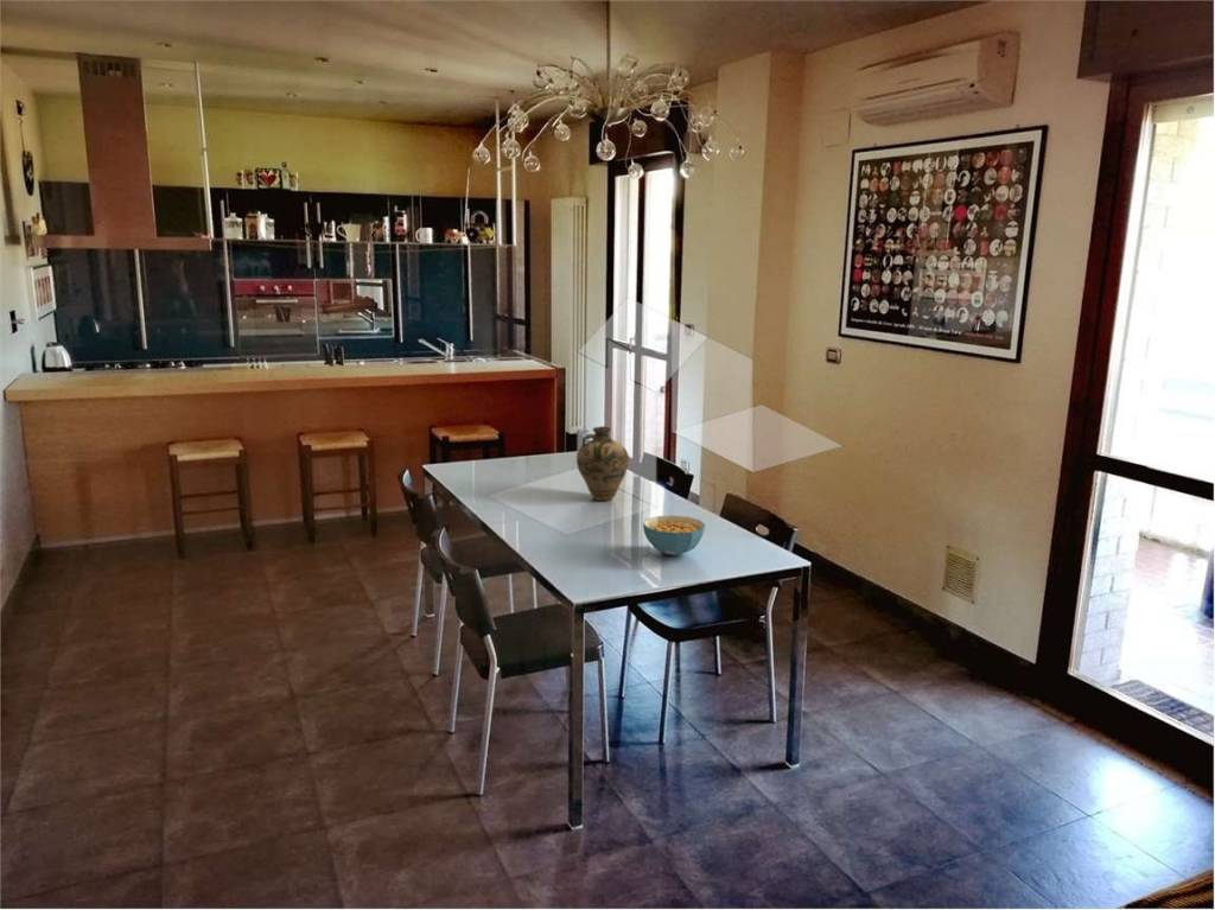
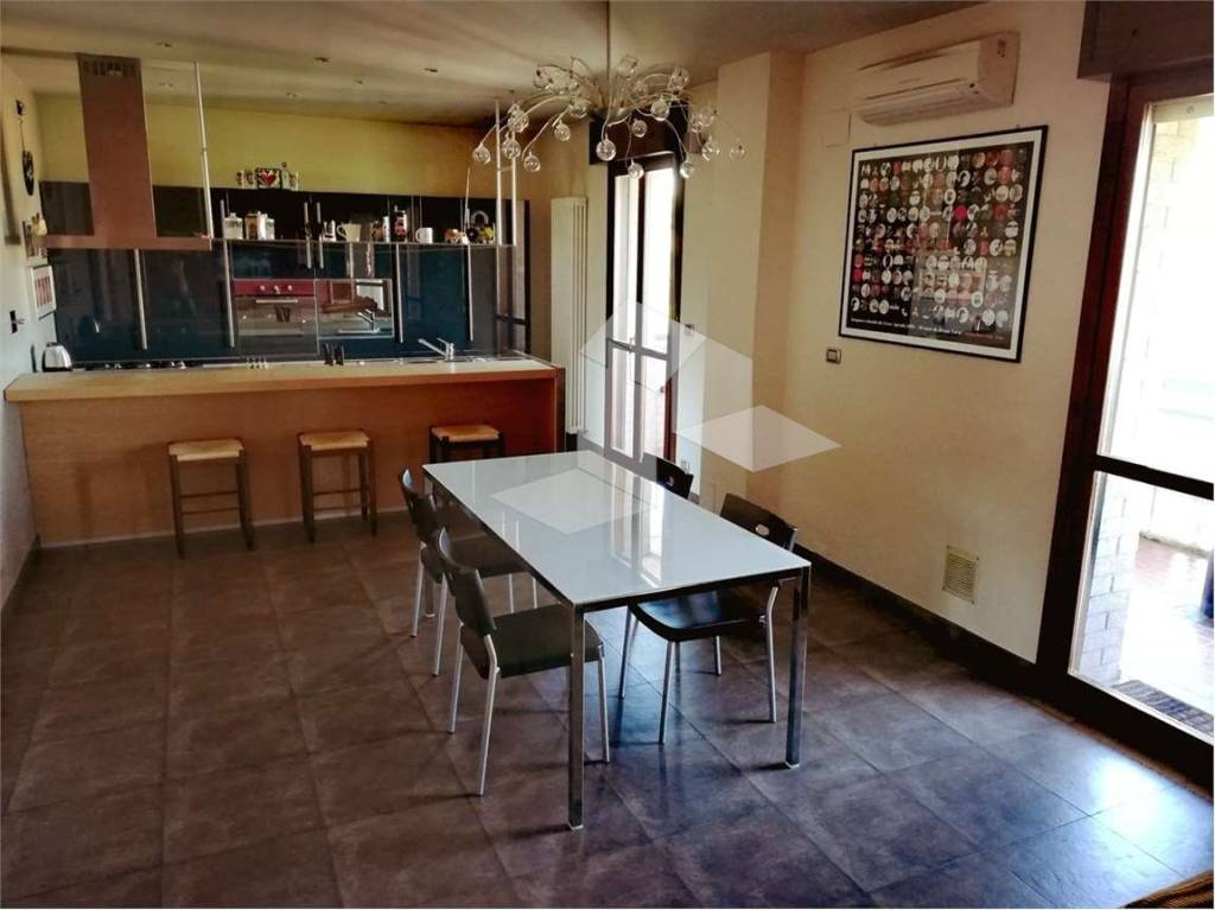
- cereal bowl (673, 537)
- jug (602, 463)
